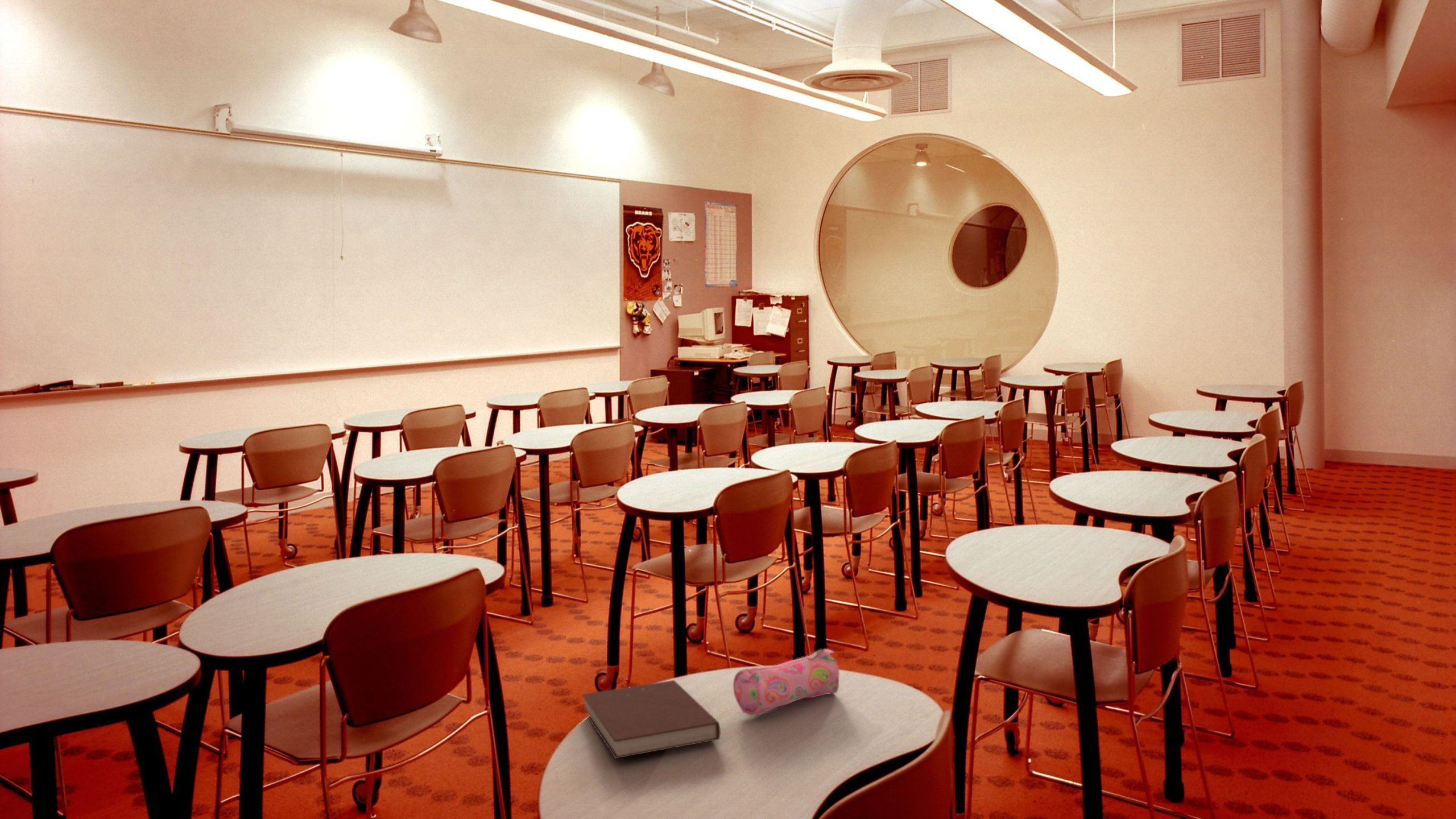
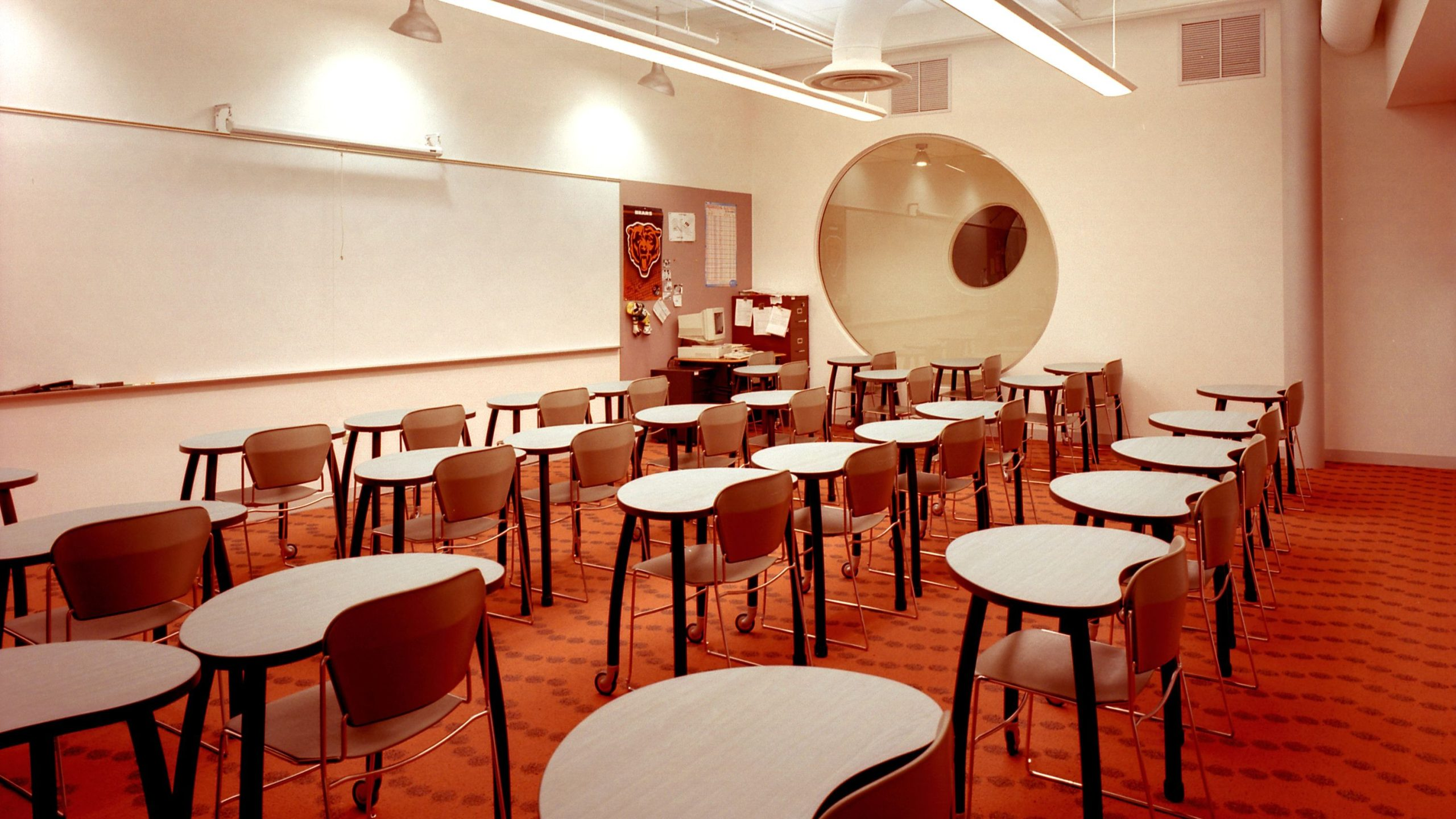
- notebook (647, 715)
- pencil case (788, 680)
